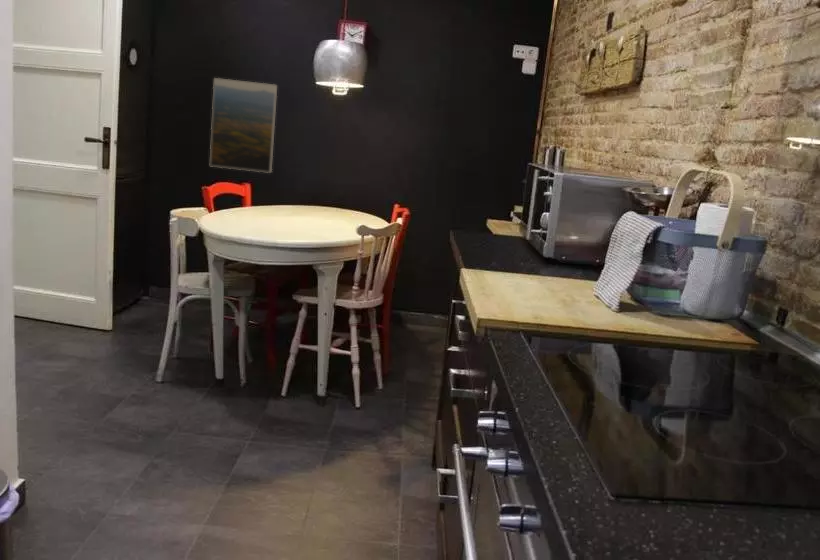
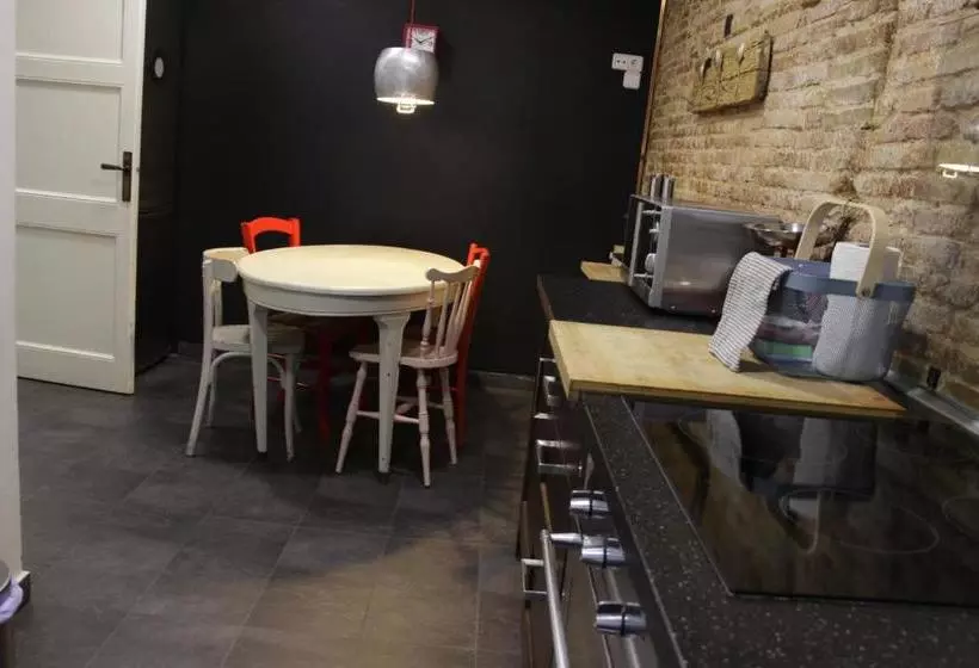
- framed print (243, 126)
